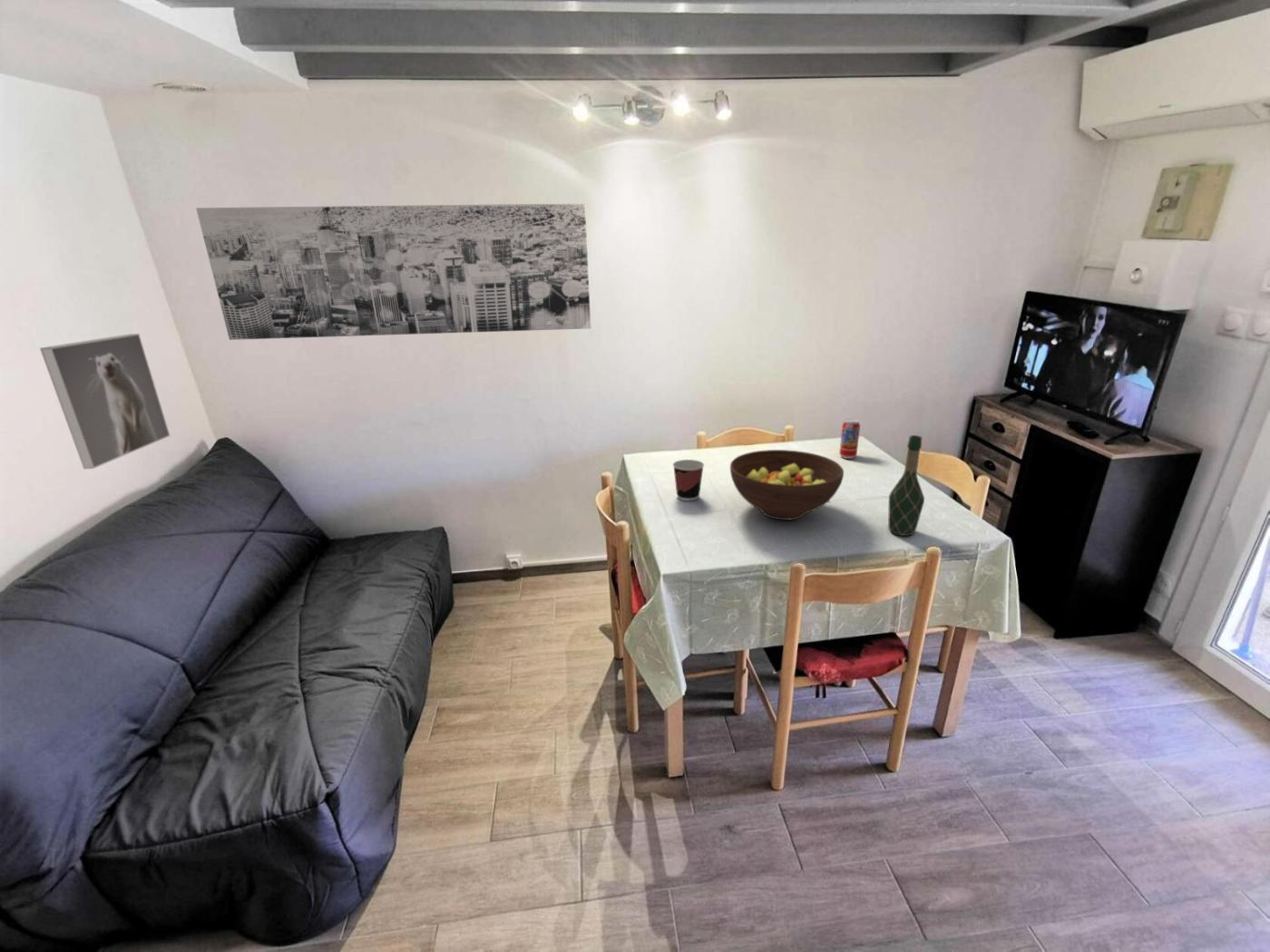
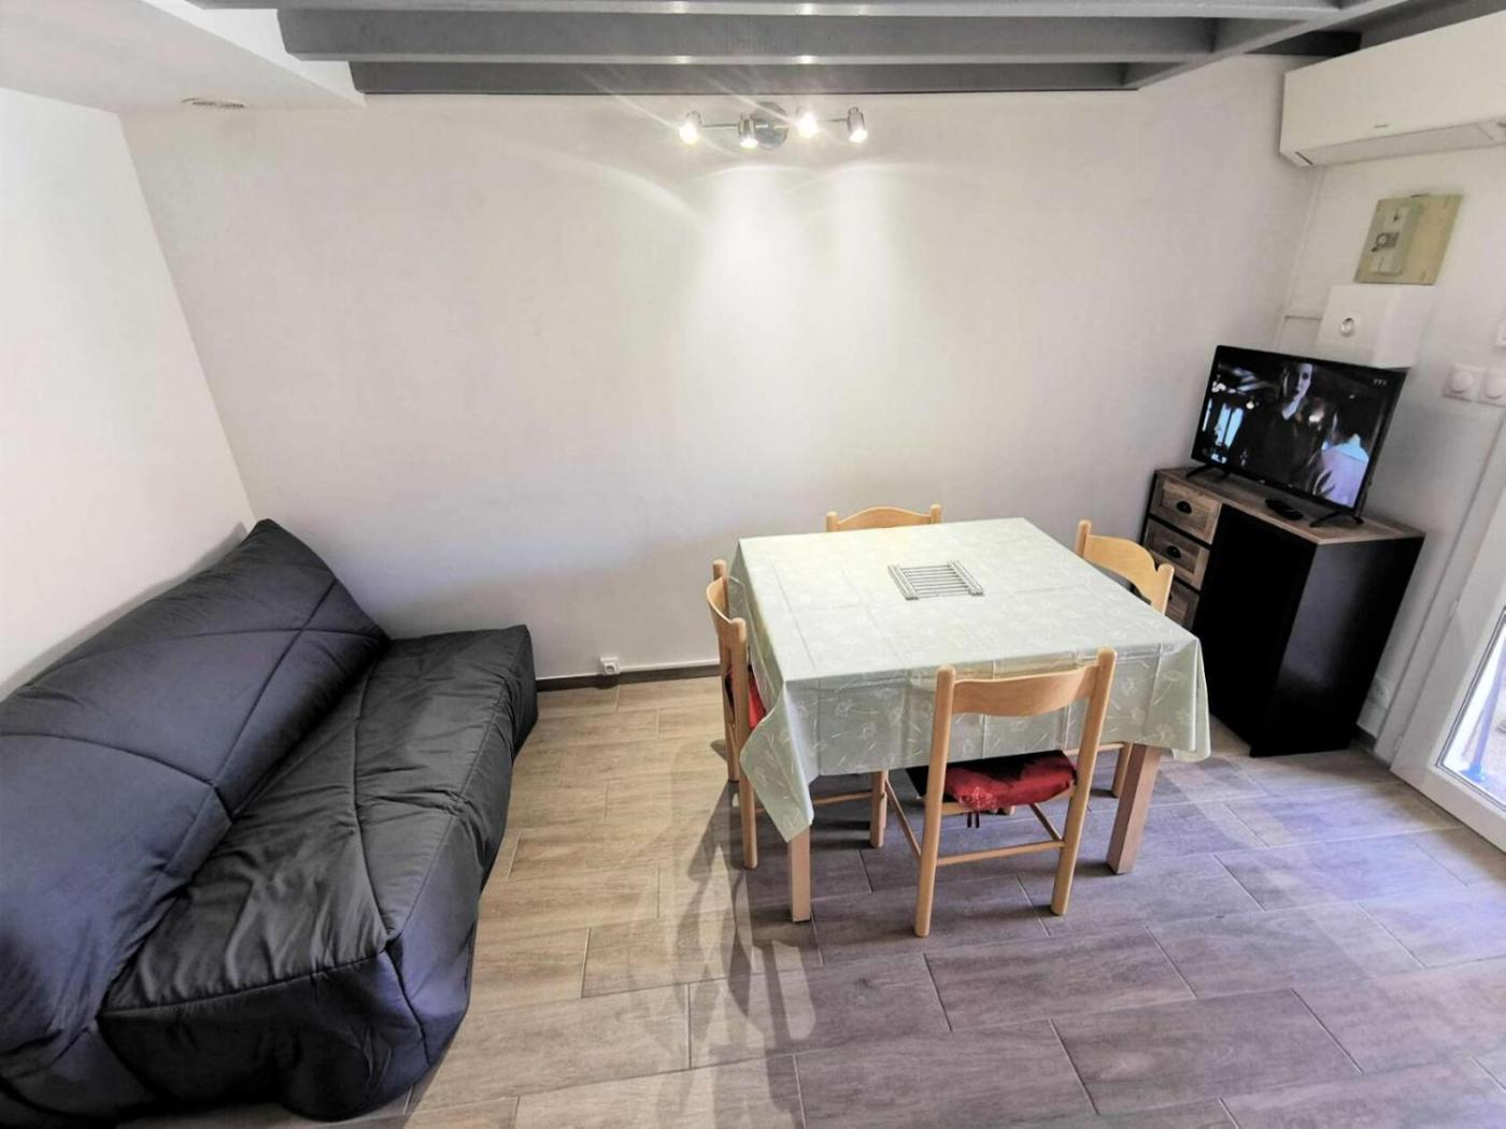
- cup (688, 481)
- wine bottle (908, 485)
- fruit bowl (784, 490)
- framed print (112, 397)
- wall art (406, 272)
- beverage can (849, 438)
